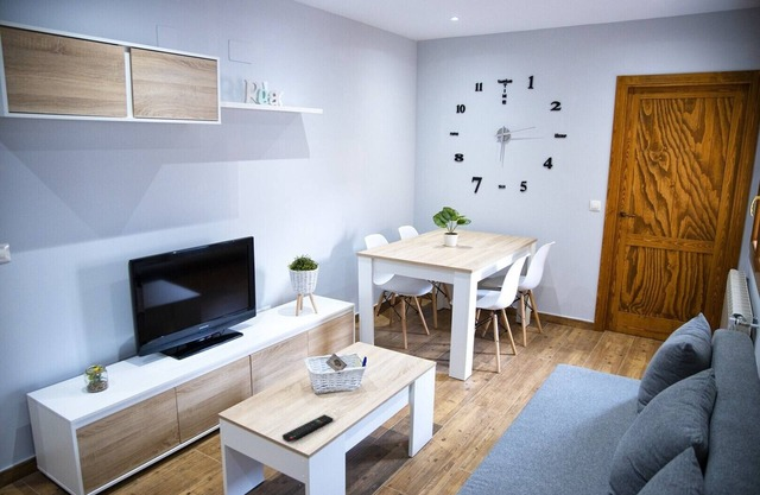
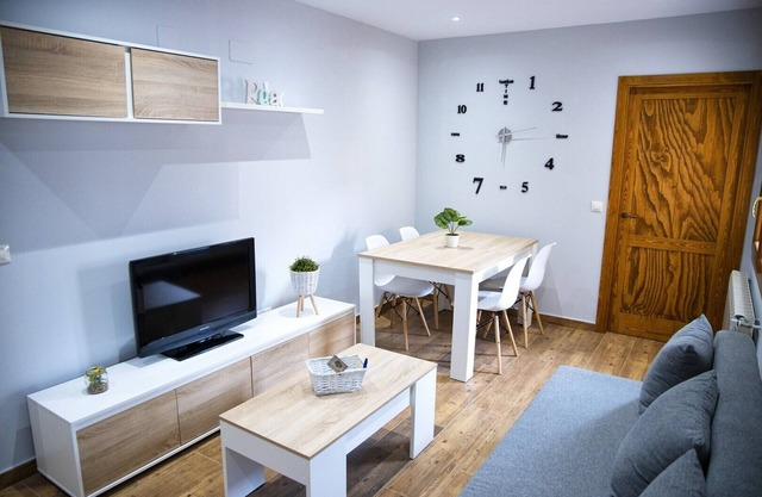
- remote control (308, 427)
